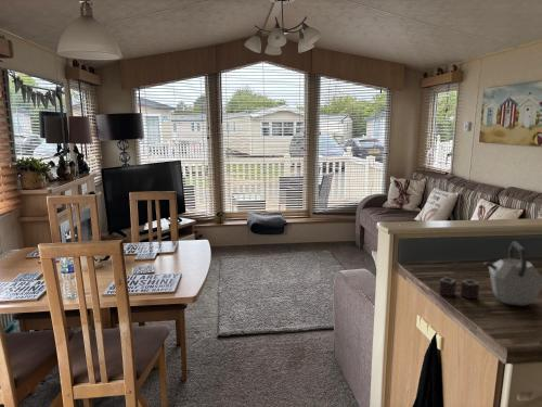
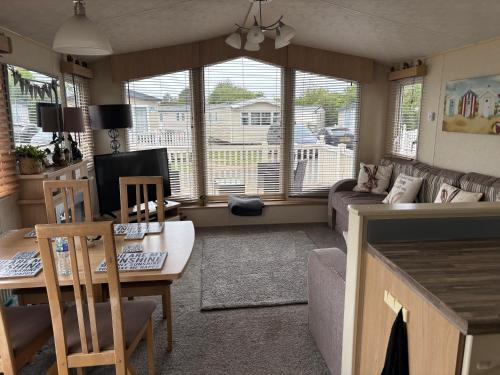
- kettle (489, 270)
